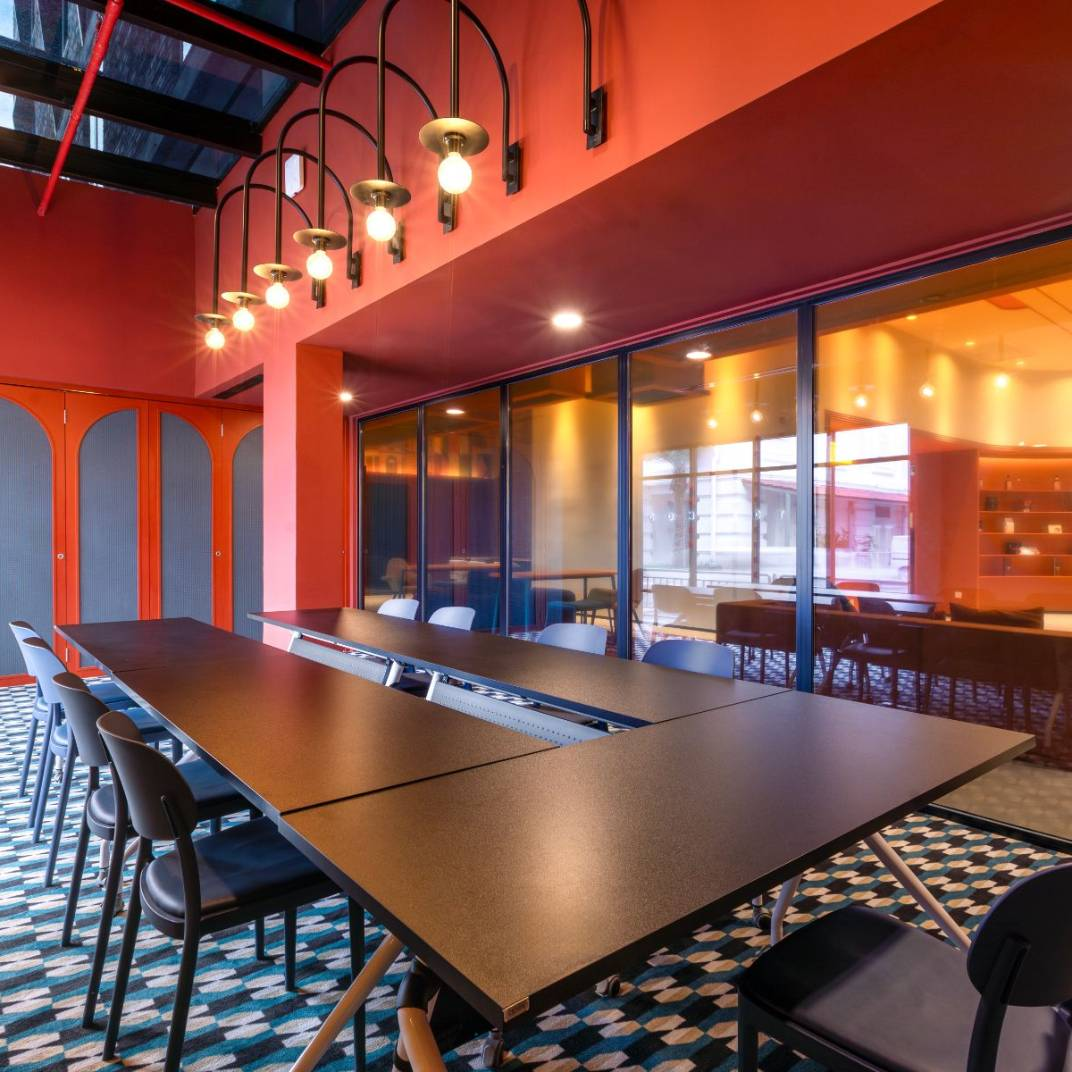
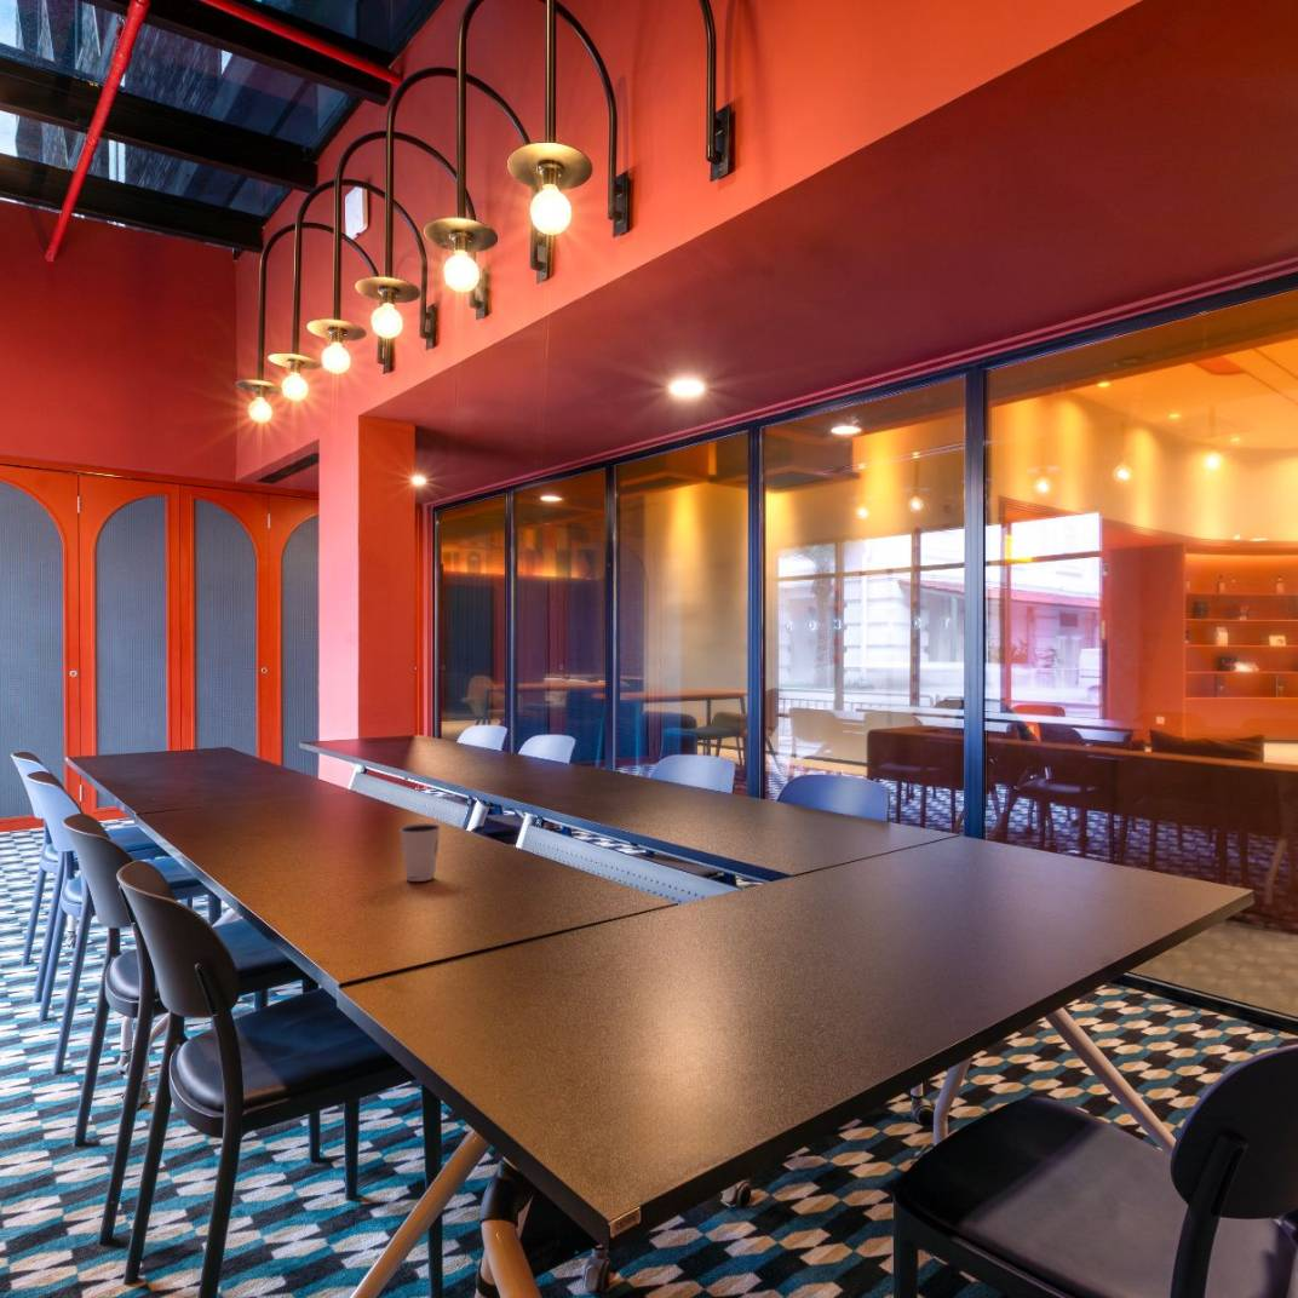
+ dixie cup (420, 852)
